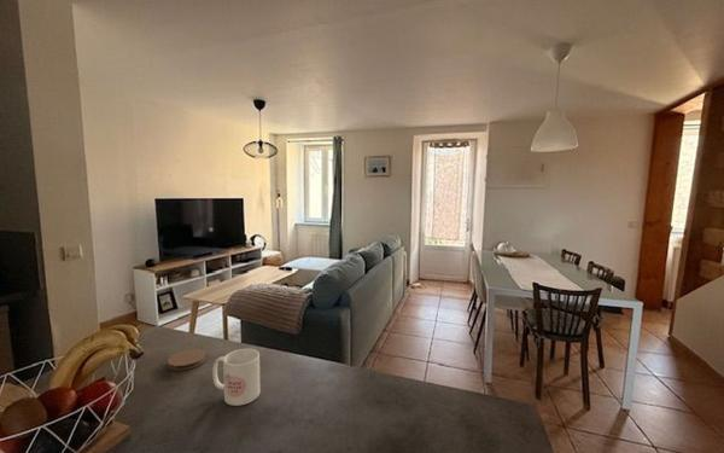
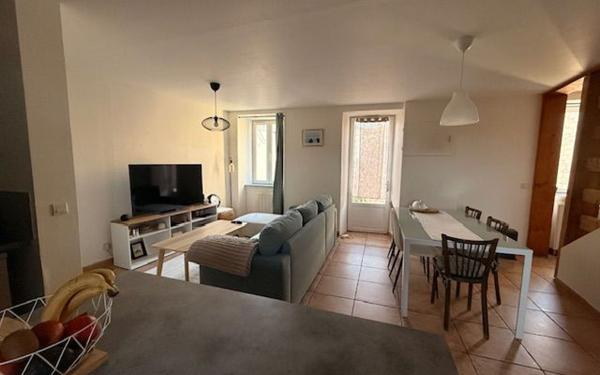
- mug (235, 374)
- coaster (187, 359)
